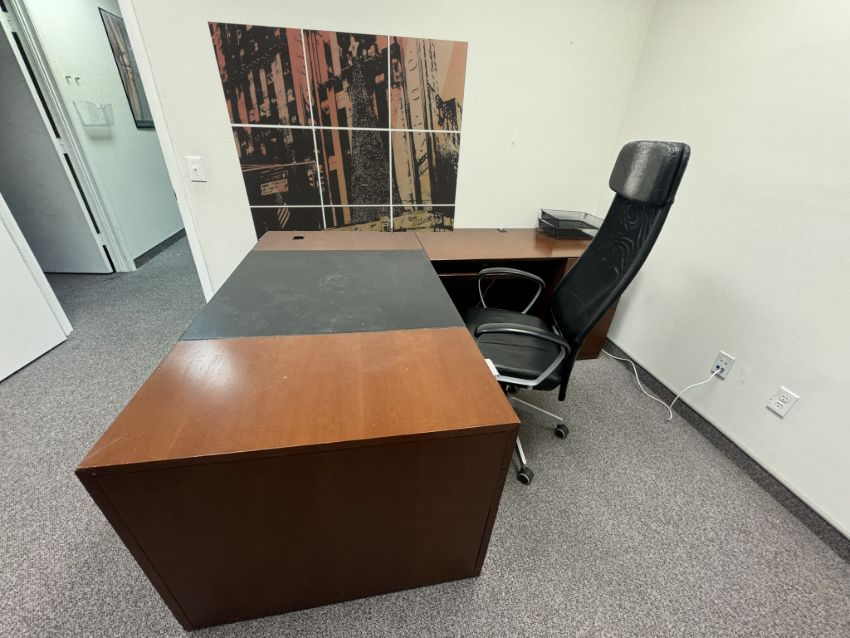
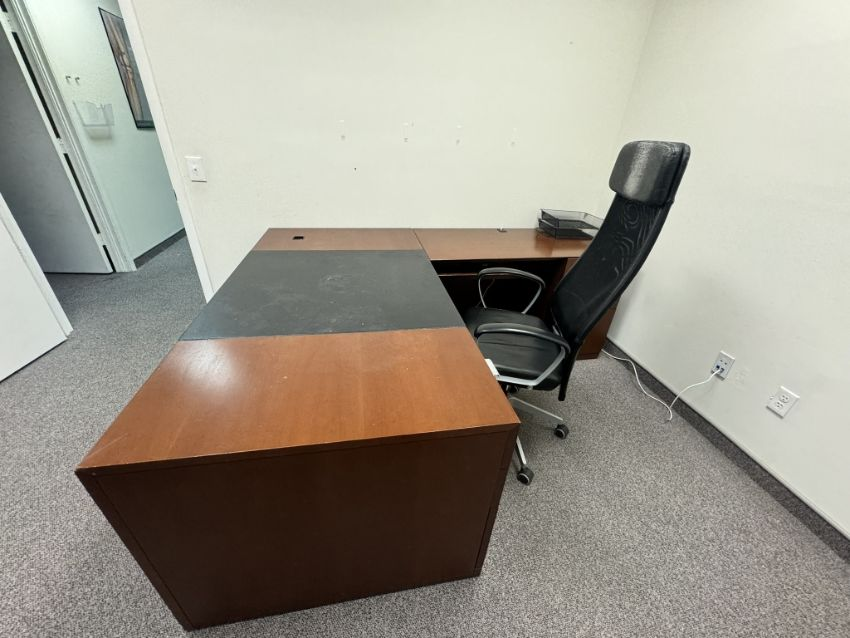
- wall art (355, 169)
